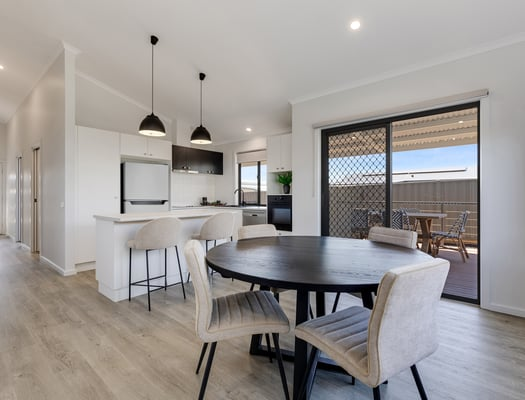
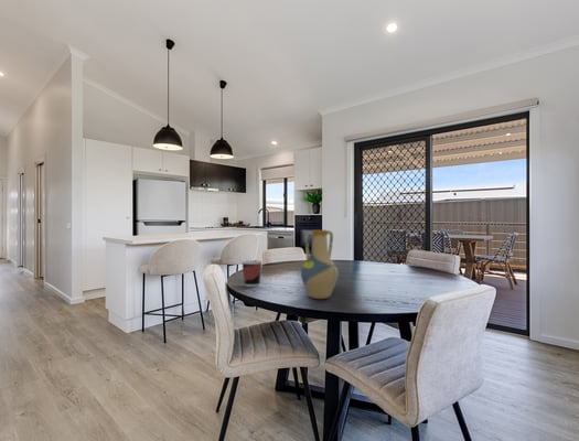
+ vase (319, 263)
+ cup (251, 273)
